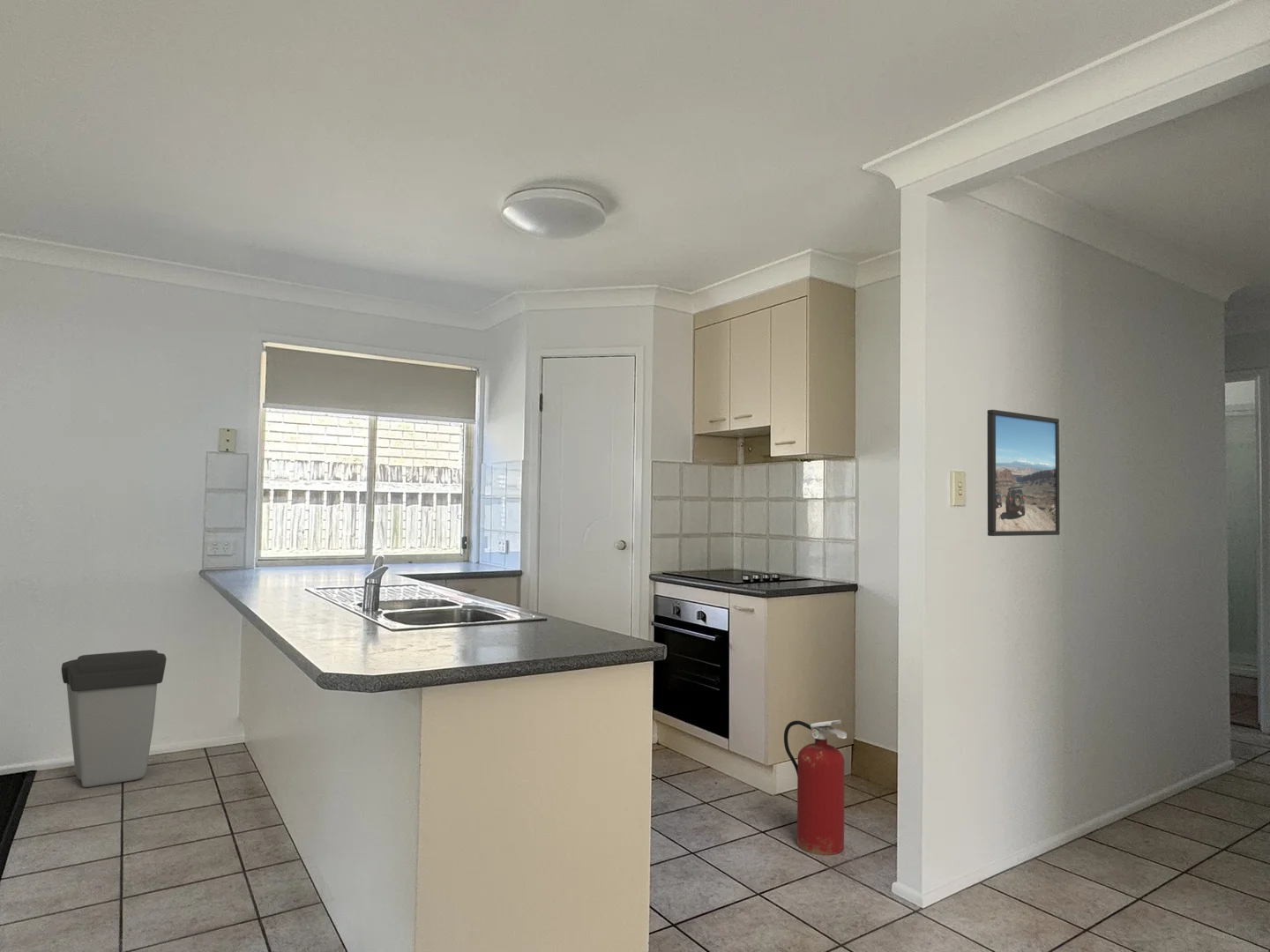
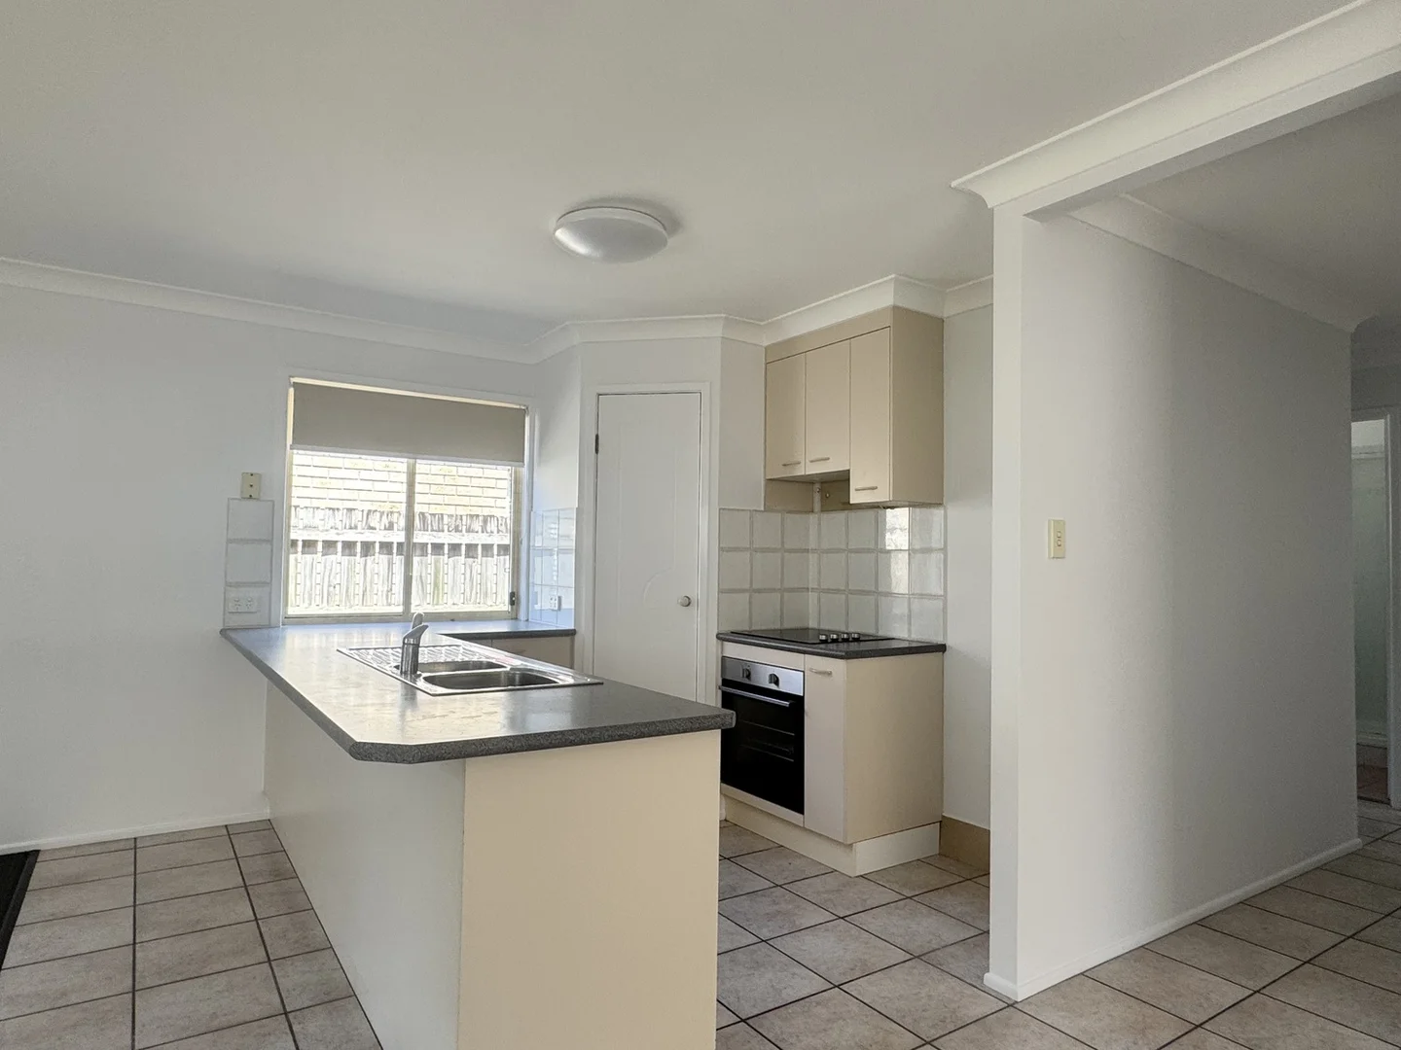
- trash can (113, 714)
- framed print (1025, 474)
- fire extinguisher (812, 777)
